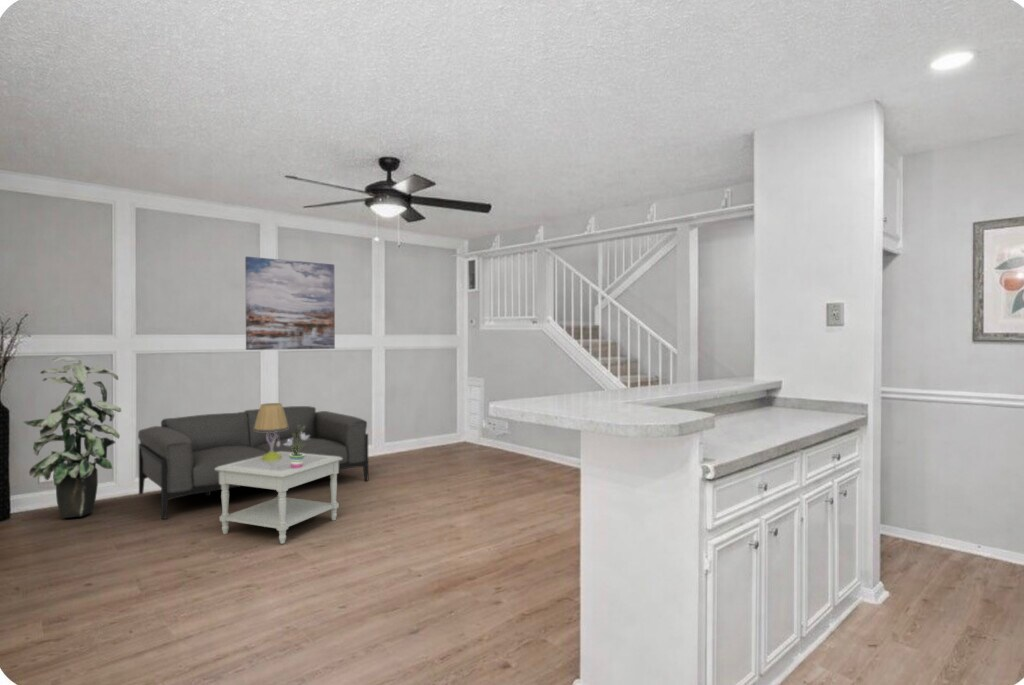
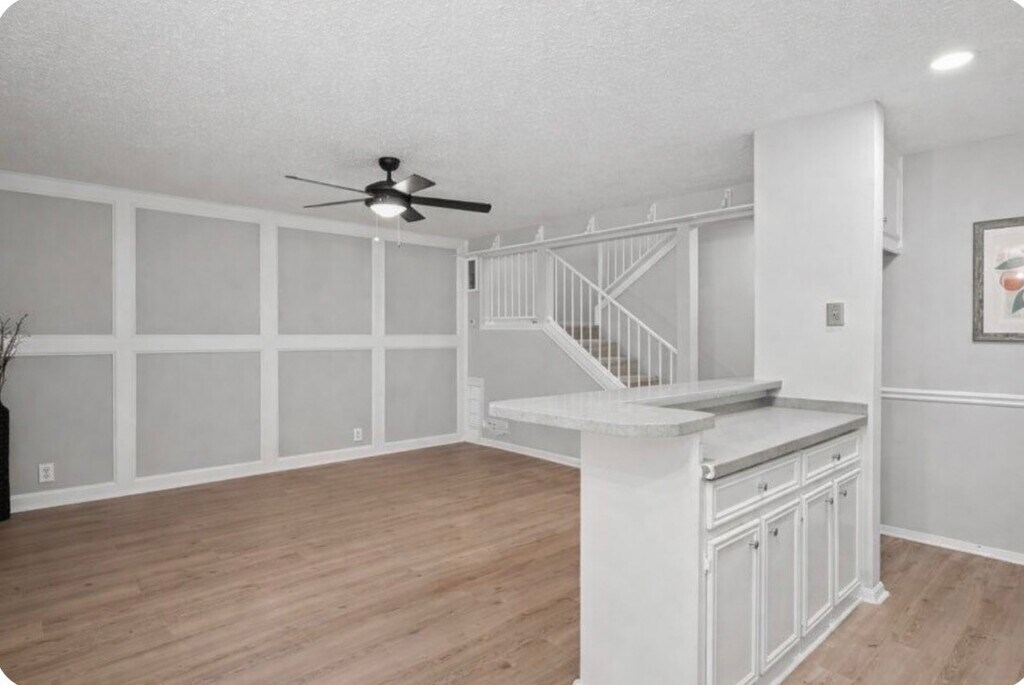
- wall art (292, 305)
- potted plant (295, 444)
- indoor plant (73, 435)
- table lamp (271, 430)
- sofa (257, 450)
- side table (281, 493)
